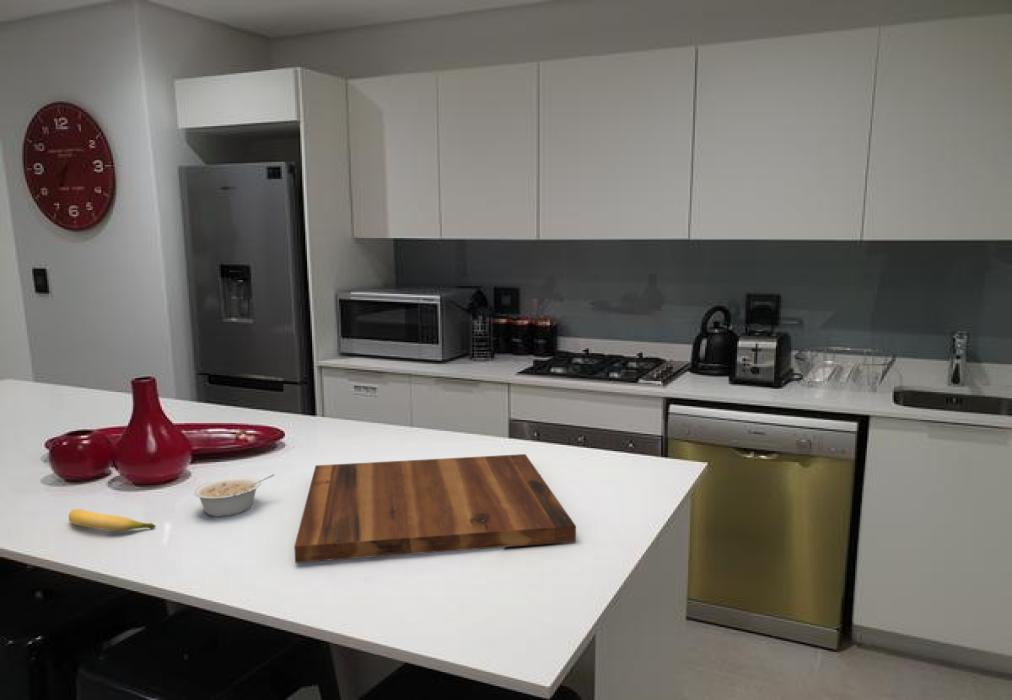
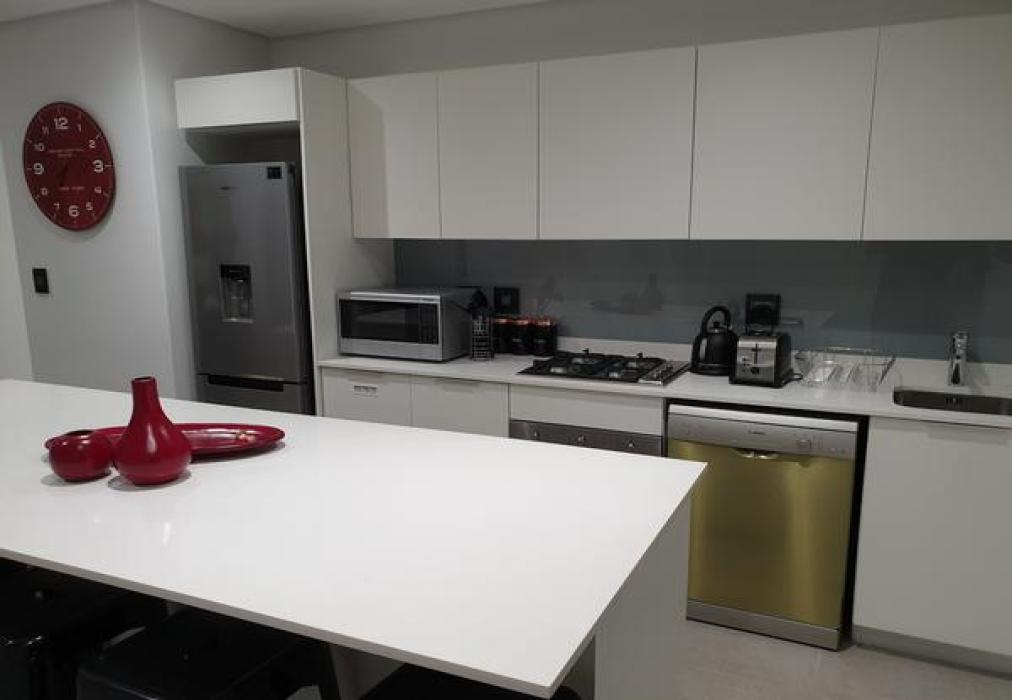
- legume (230, 494)
- banana (104, 517)
- cutting board (430, 499)
